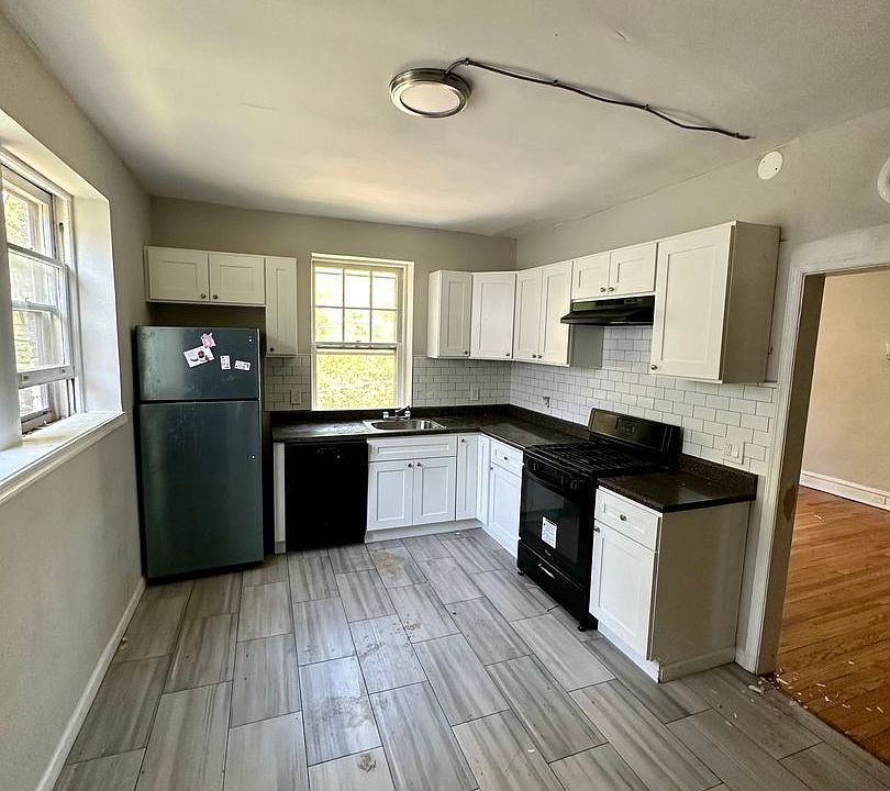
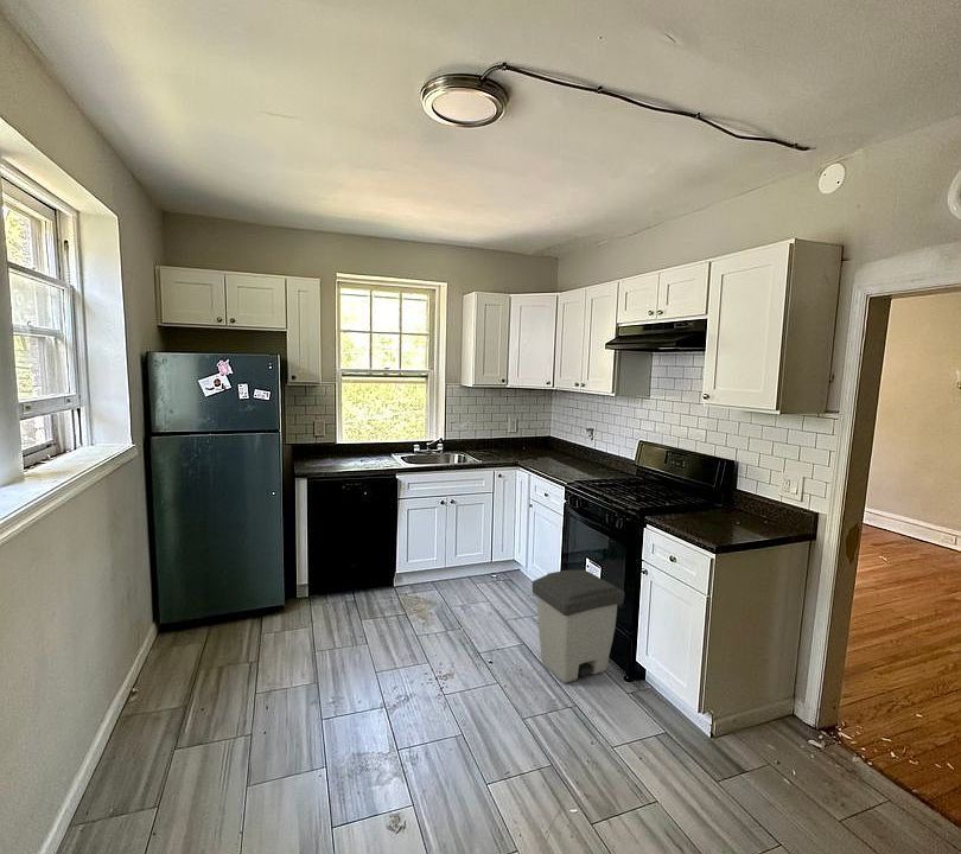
+ trash can (574, 623)
